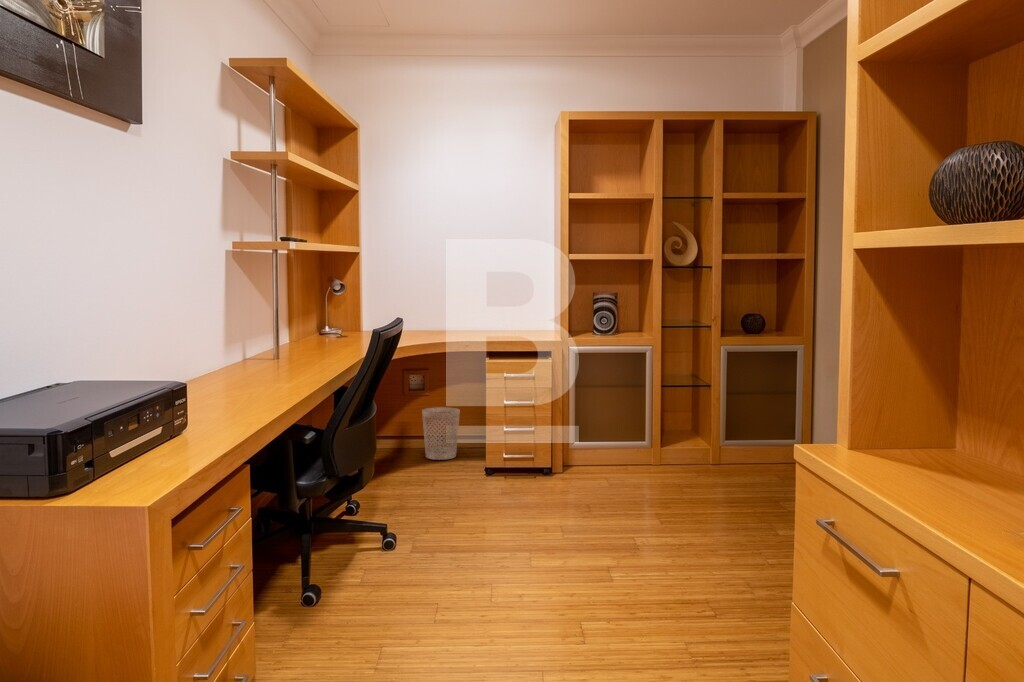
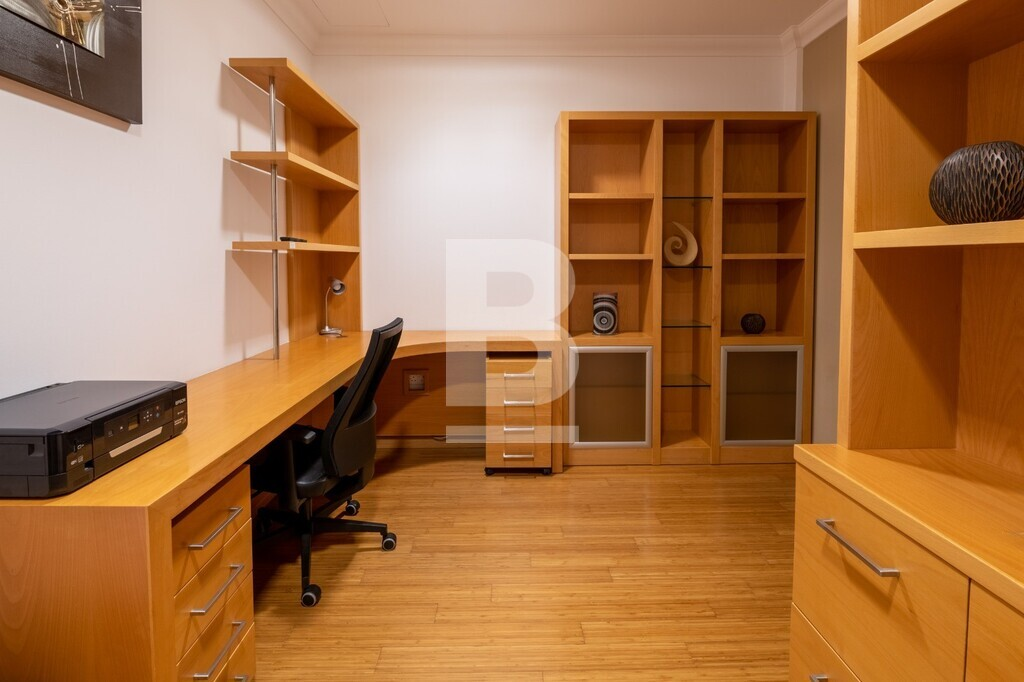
- wastebasket (441, 433)
